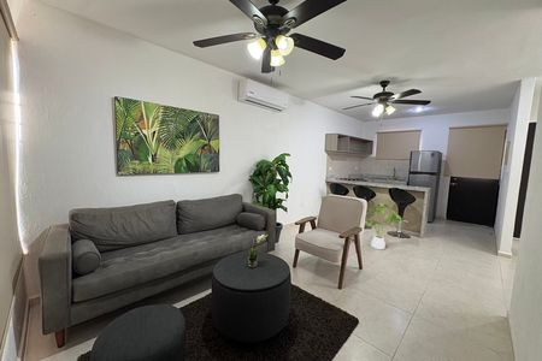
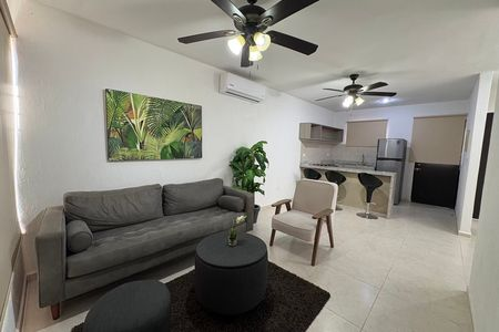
- house plant (377, 223)
